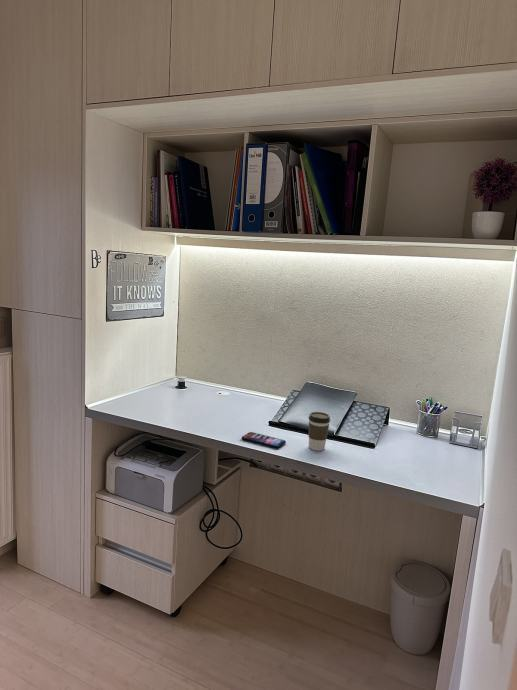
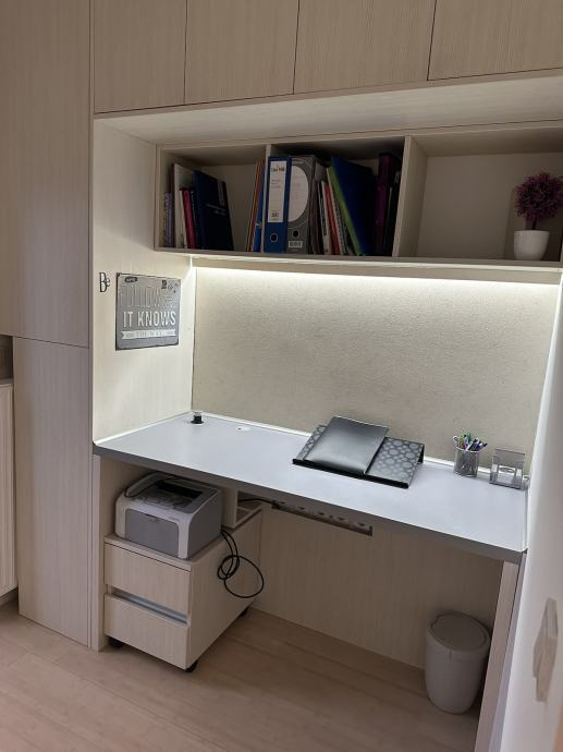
- coffee cup (318, 431)
- smartphone (263, 439)
